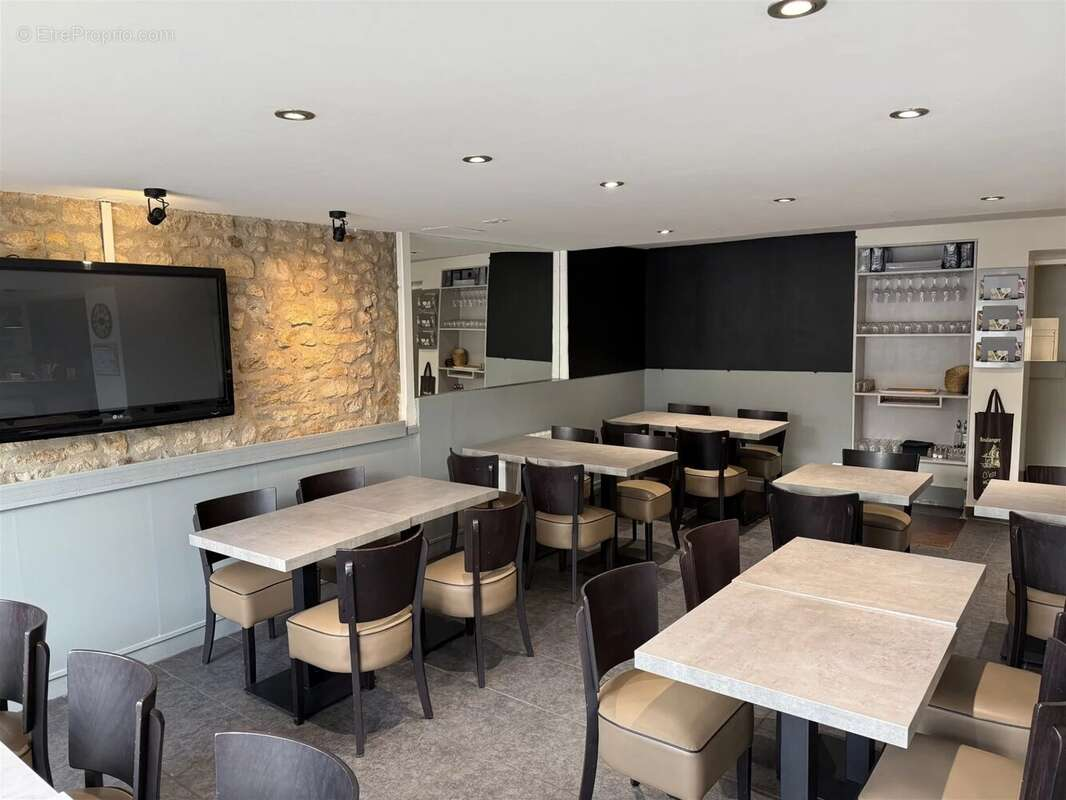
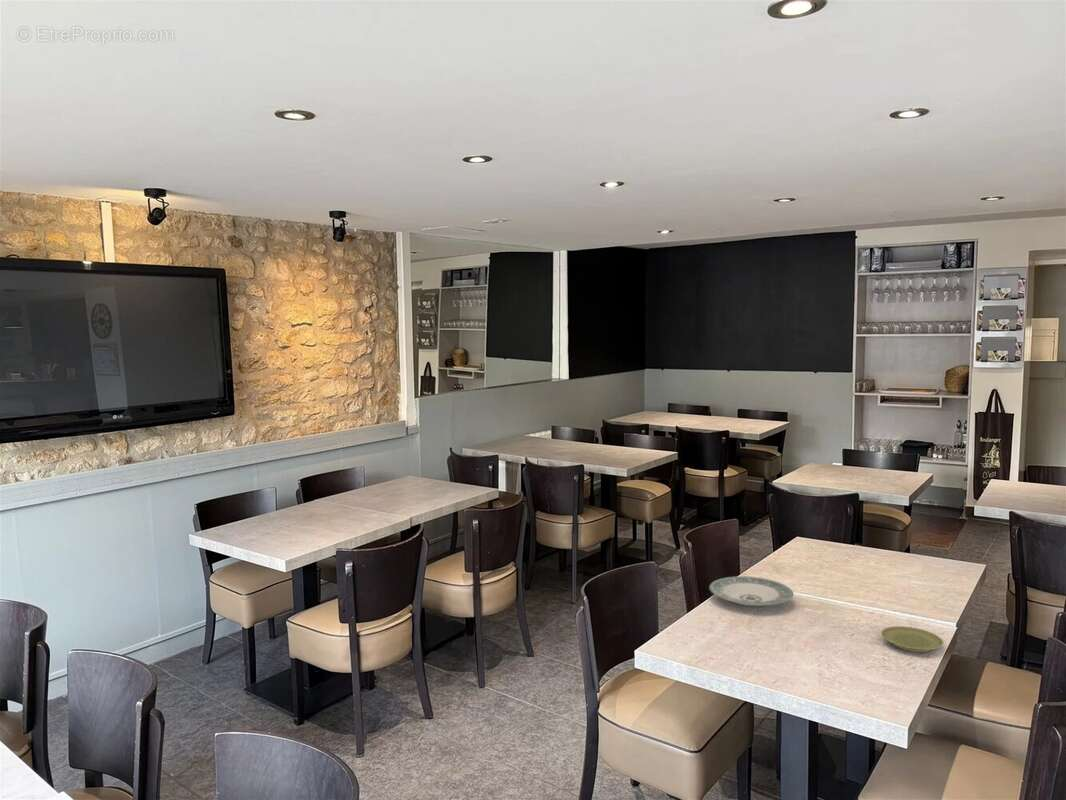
+ plate (750, 594)
+ plate (911, 640)
